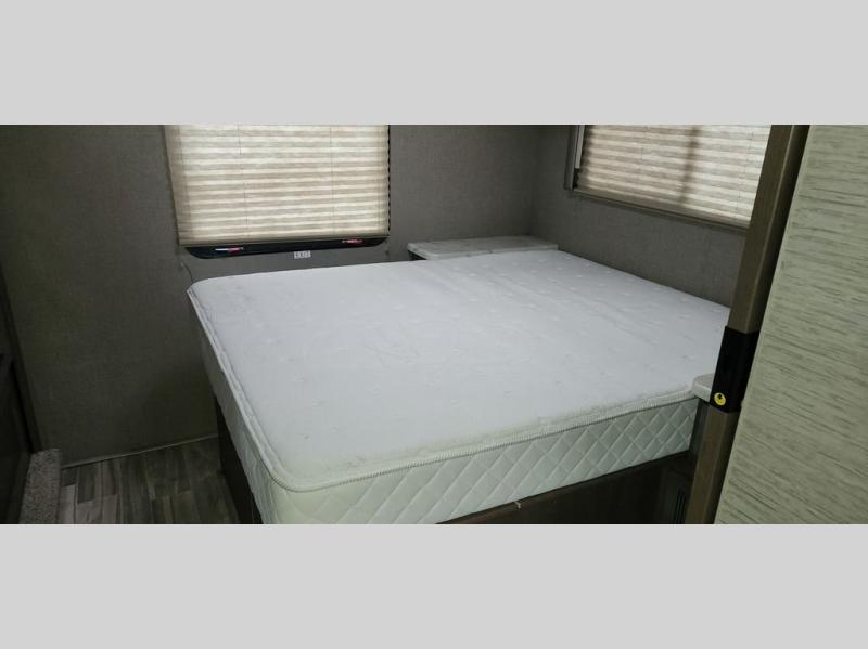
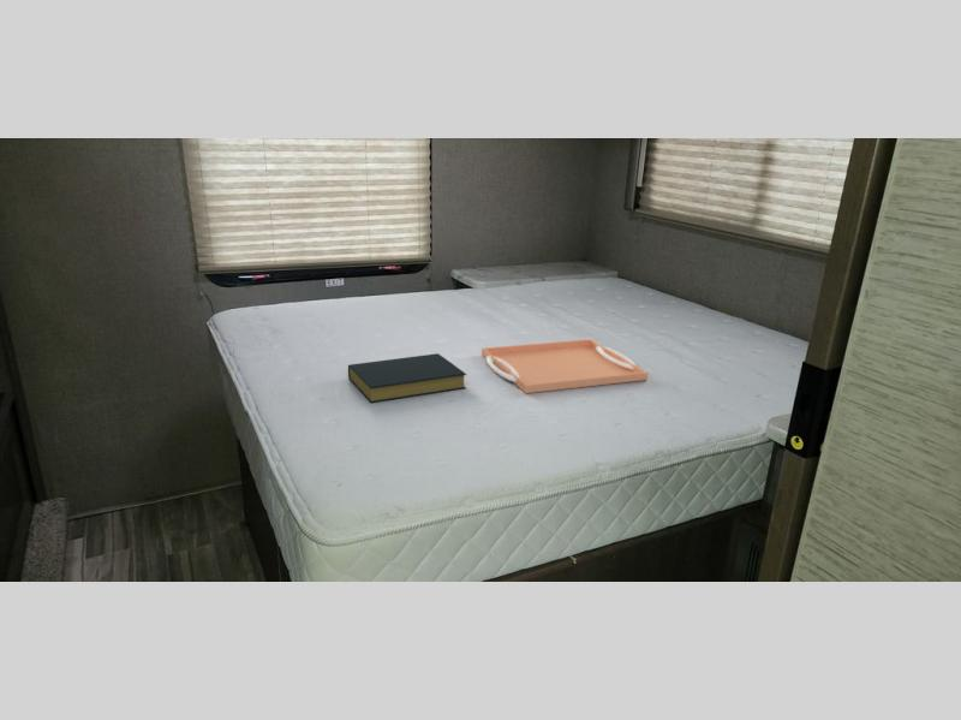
+ hardback book (406, 376)
+ serving tray (561, 363)
